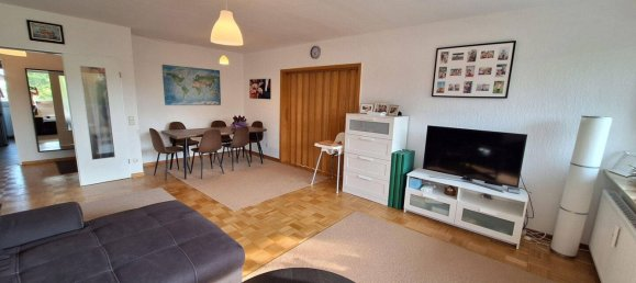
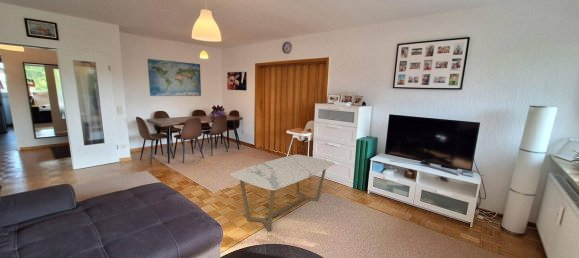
+ coffee table (285, 186)
